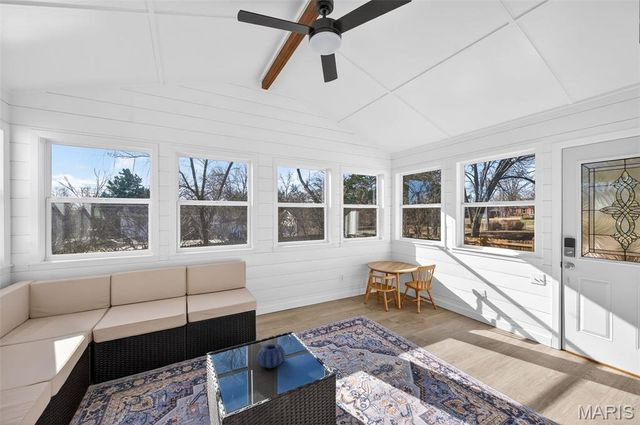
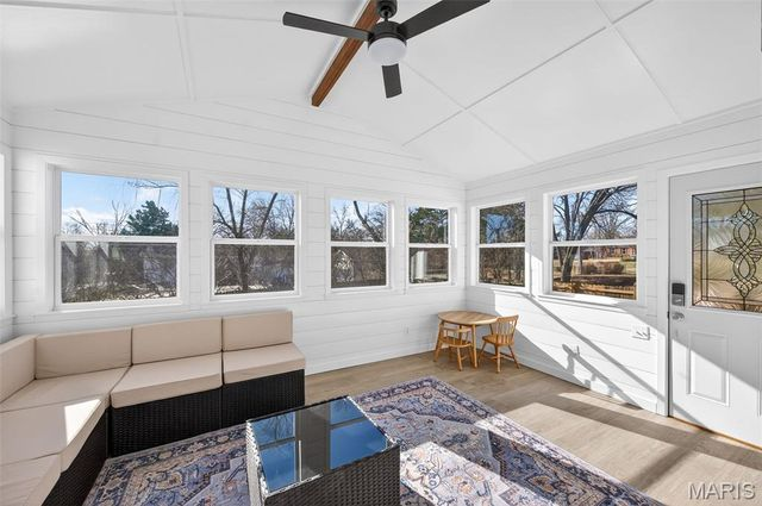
- decorative bowl (271, 354)
